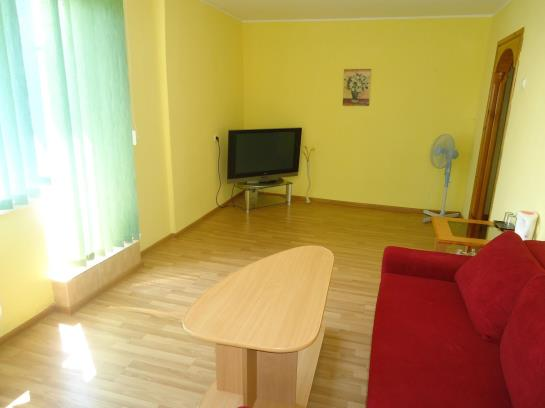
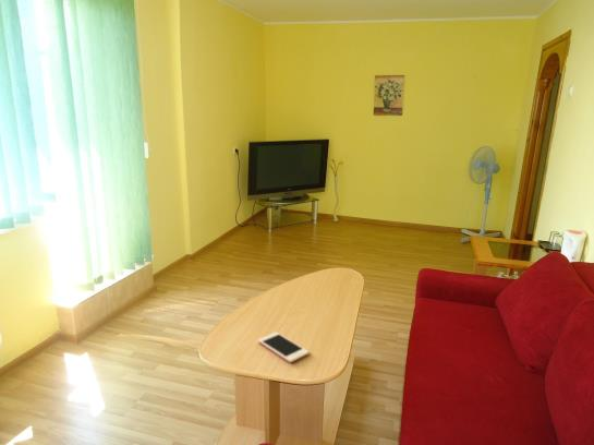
+ cell phone (282, 346)
